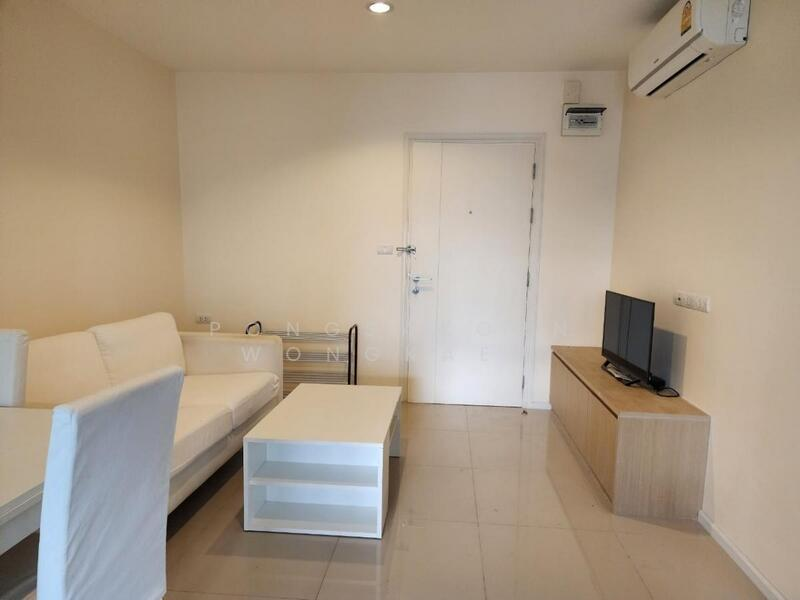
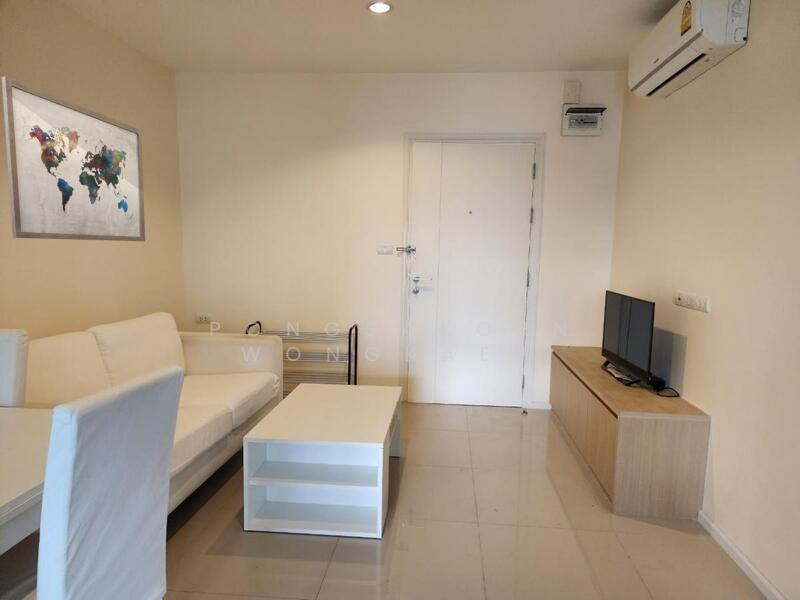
+ wall art (87, 175)
